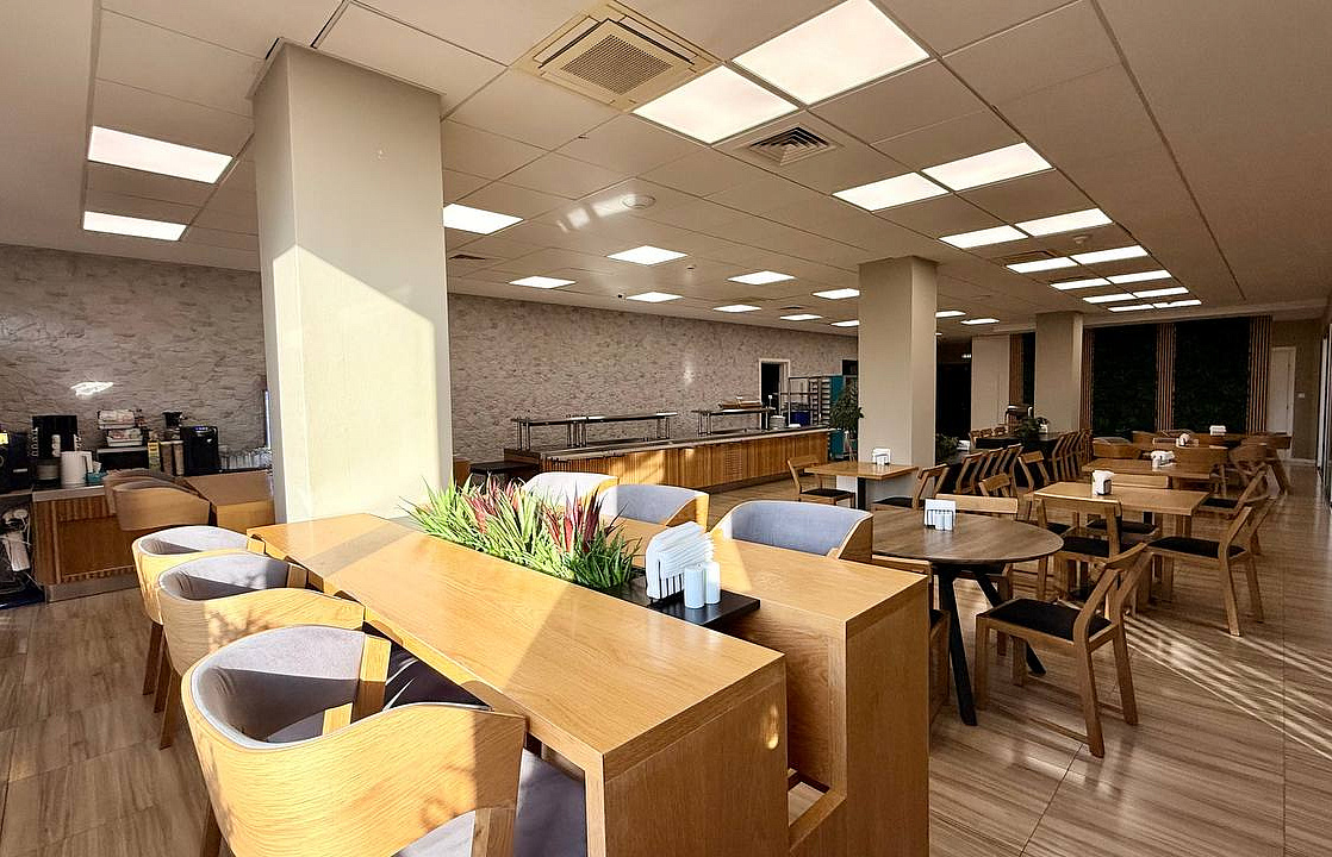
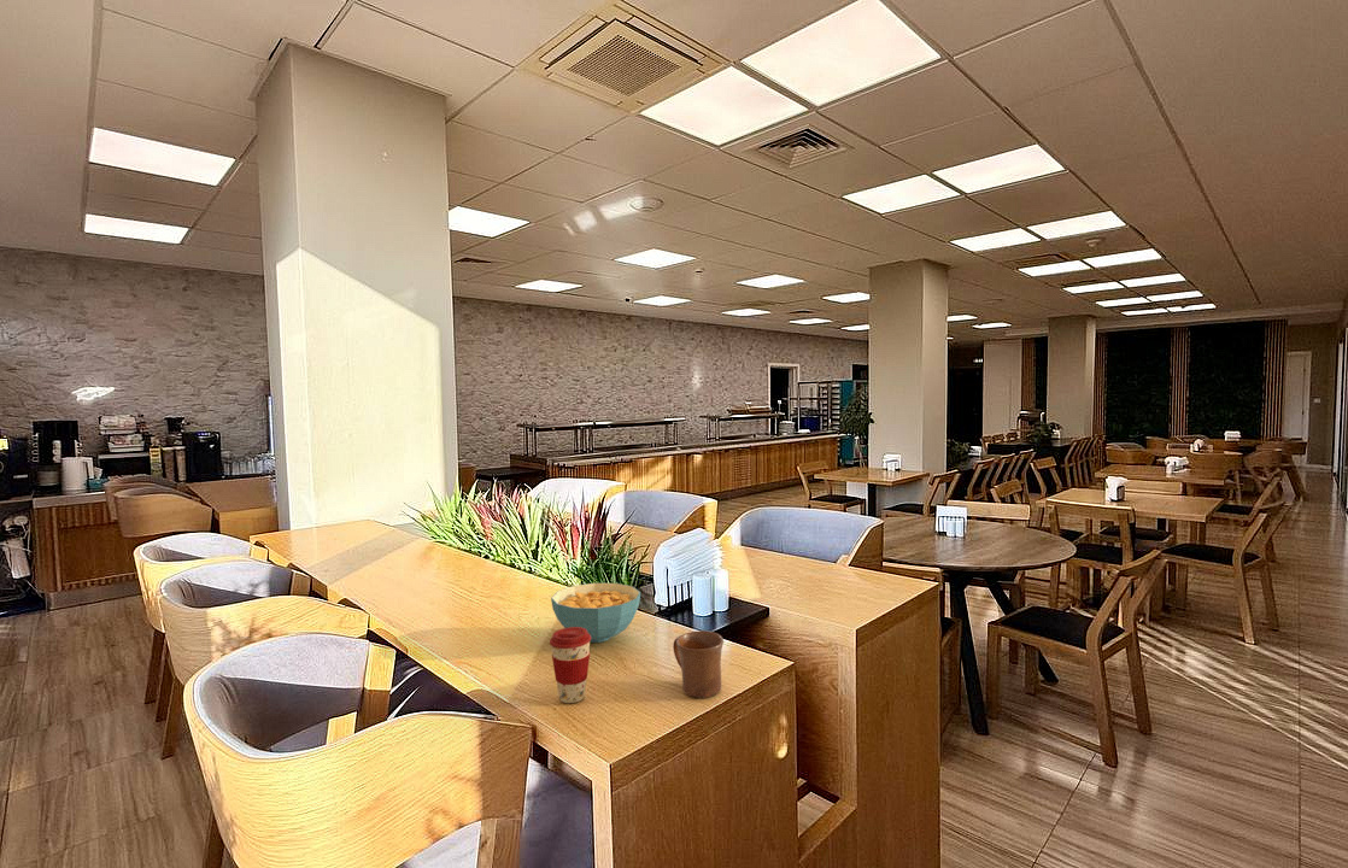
+ mug (696, 661)
+ coffee cup (570, 664)
+ cereal bowl (597, 616)
